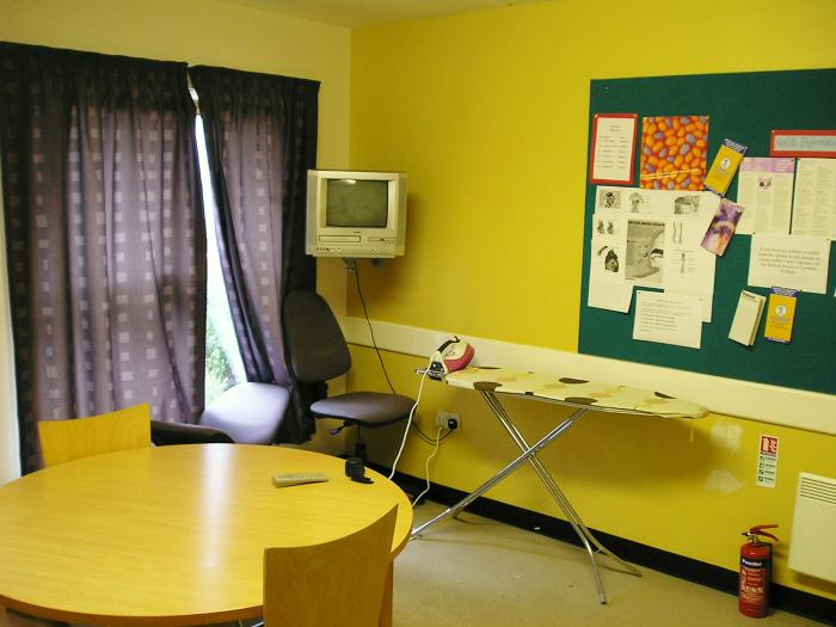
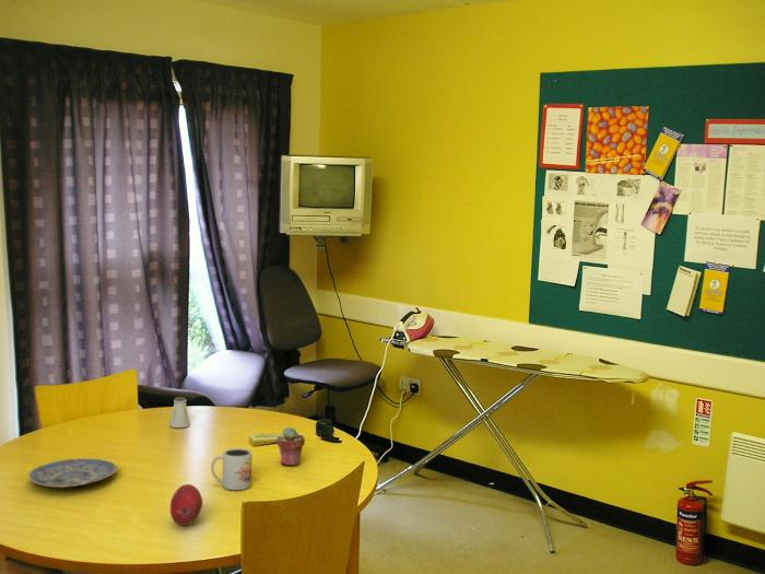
+ plate (73, 475)
+ potted succulent (290, 444)
+ saltshaker (179, 411)
+ mug (231, 468)
+ fruit (186, 504)
